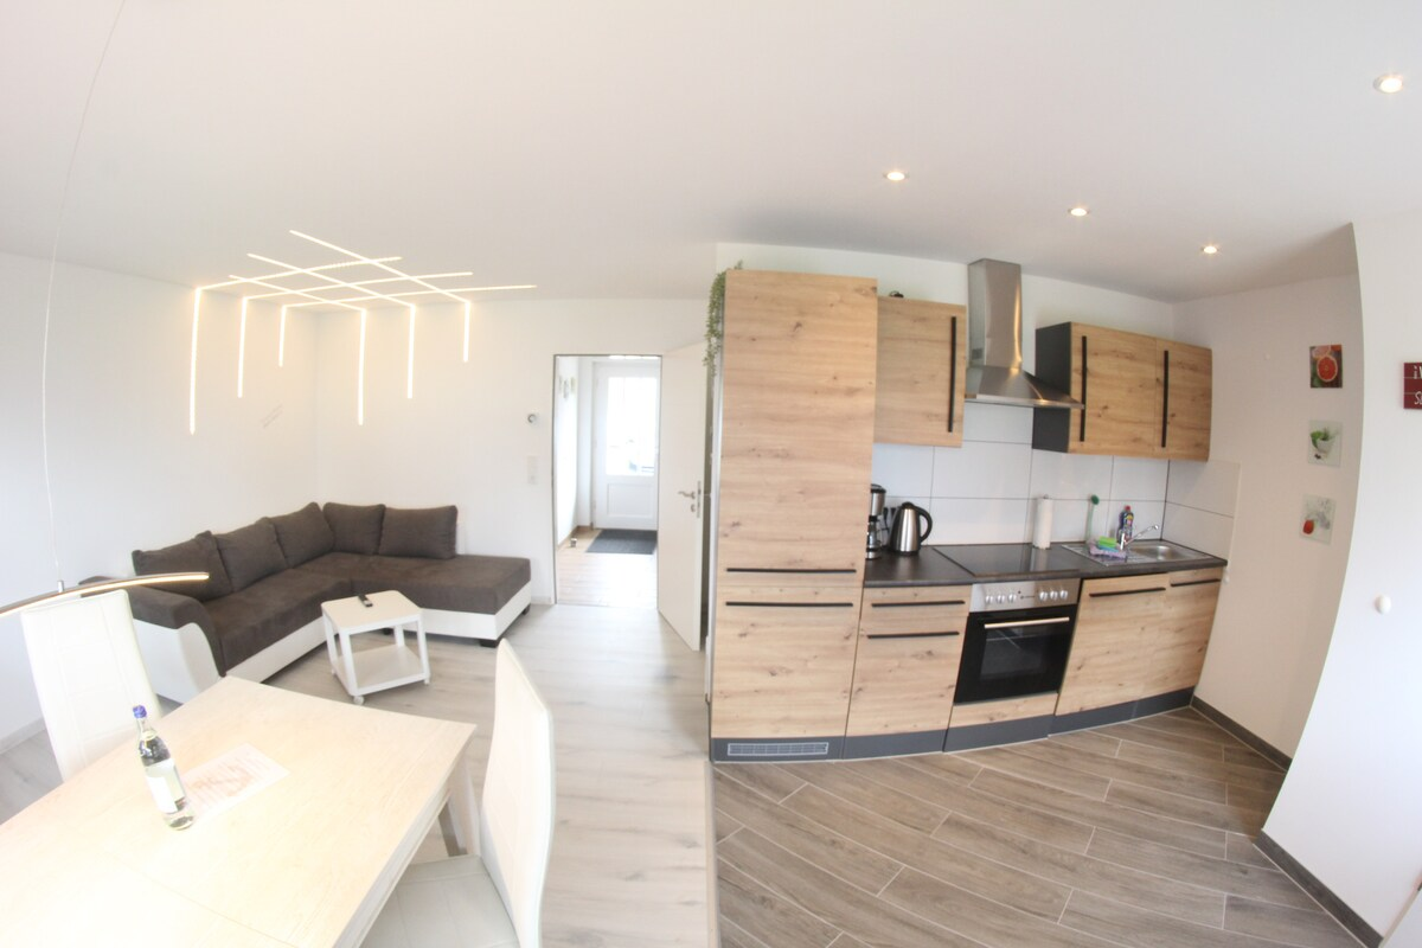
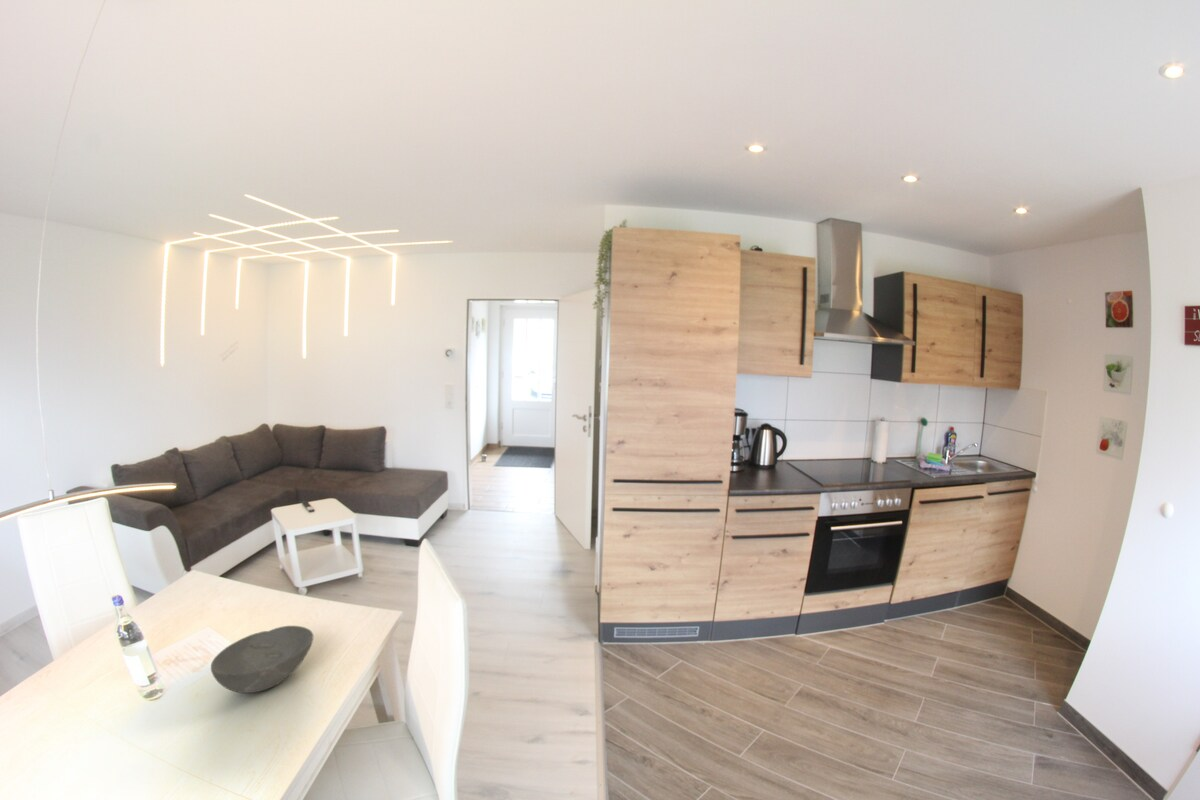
+ bowl (264, 664)
